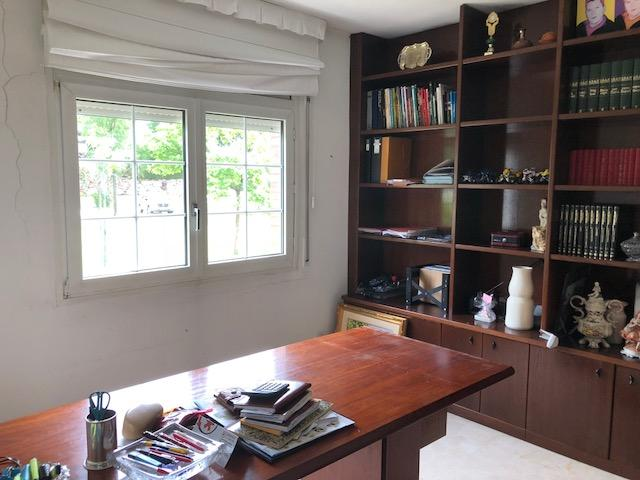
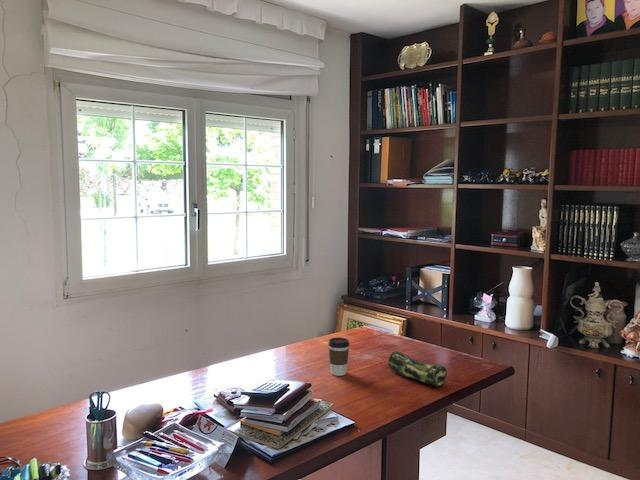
+ pencil case (417, 368)
+ coffee cup (338, 356)
